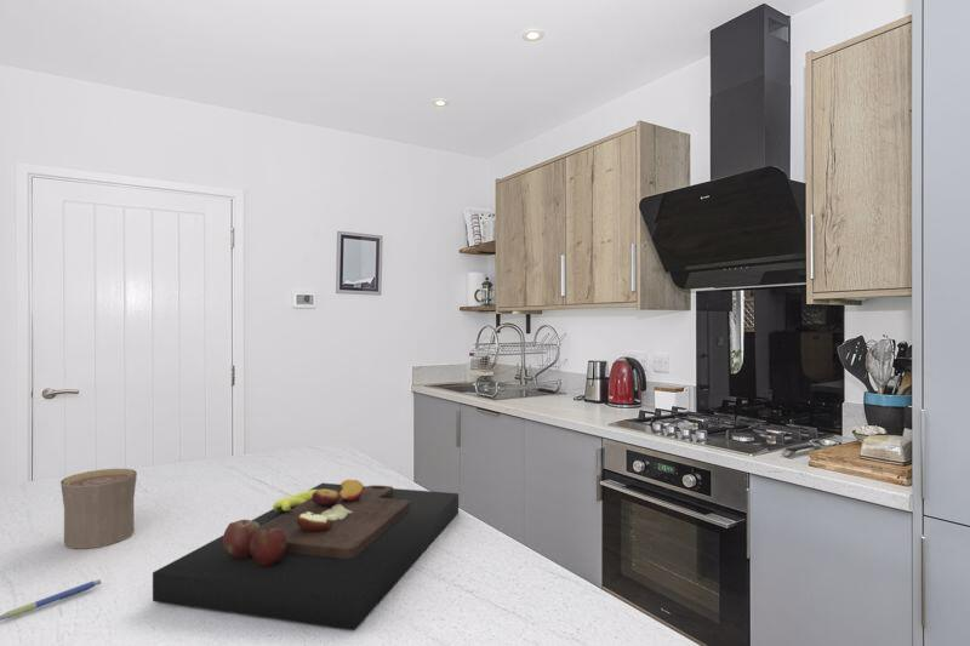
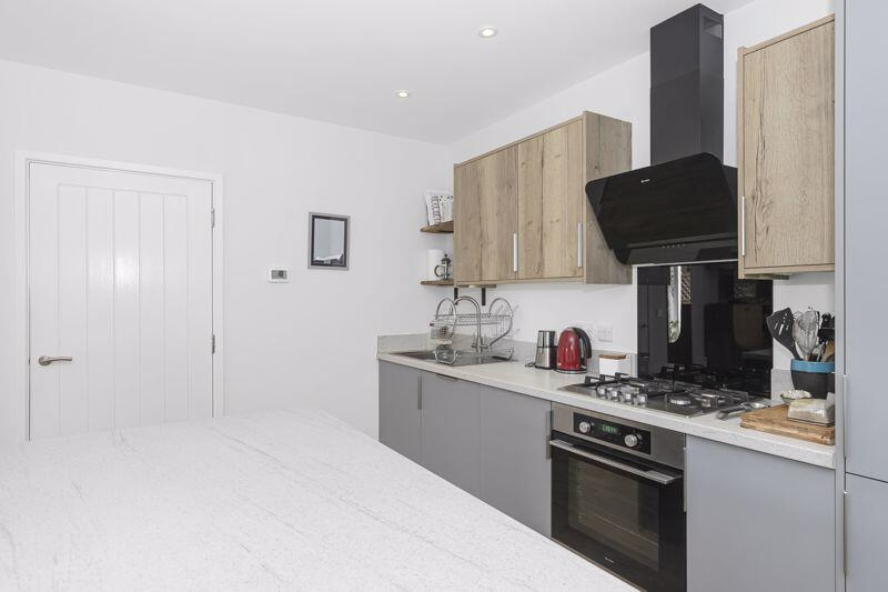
- cutting board (333, 521)
- pen (48, 600)
- cup (99, 507)
